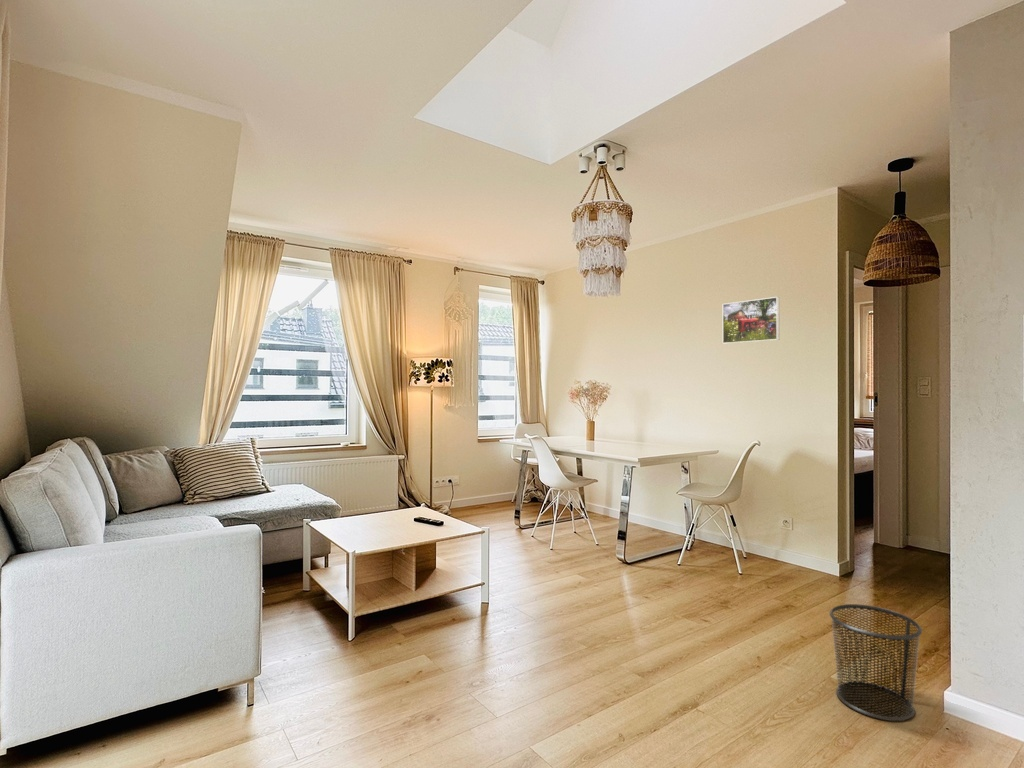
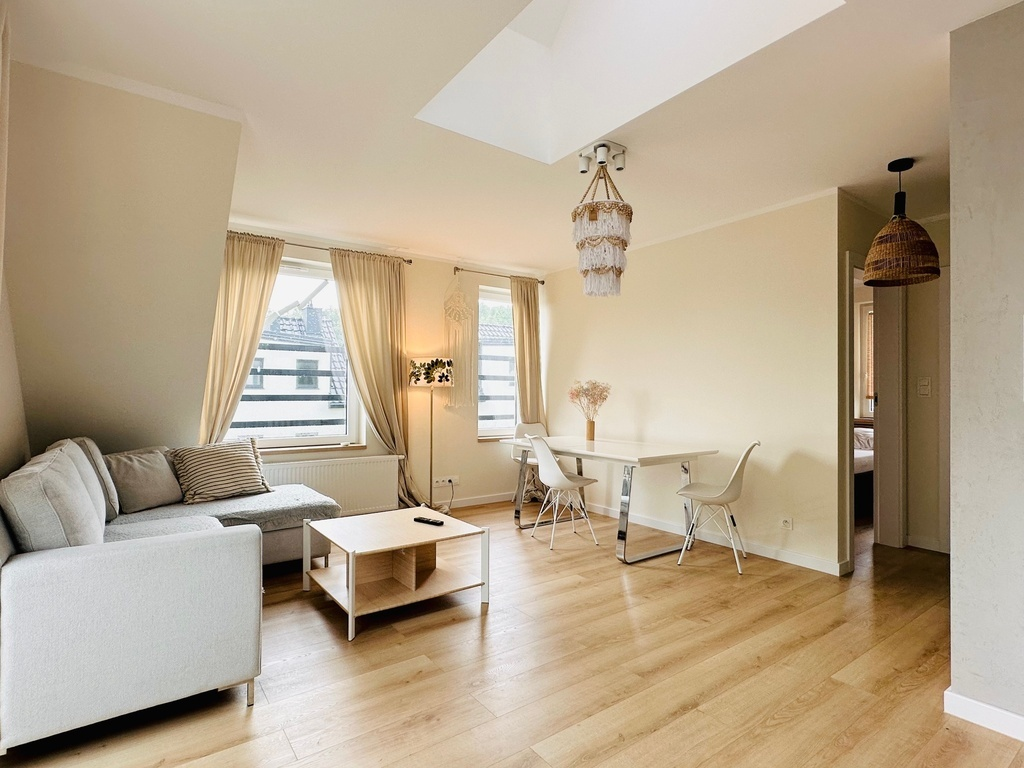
- waste bin (874, 660)
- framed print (749, 321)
